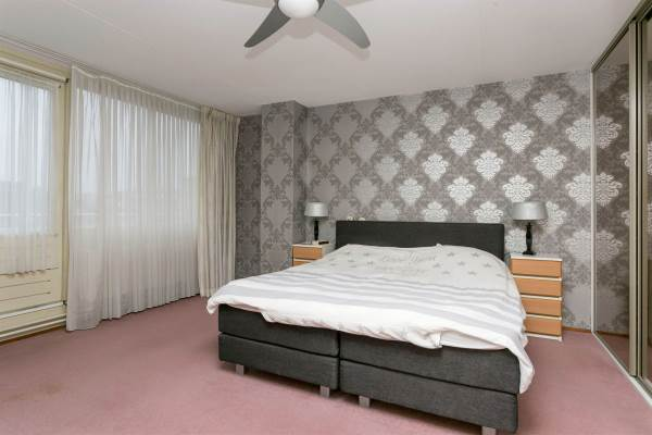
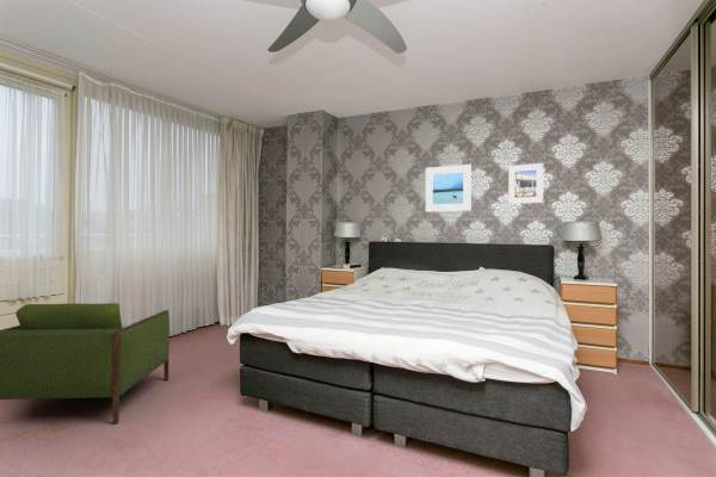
+ armchair (90, 348)
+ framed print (448, 188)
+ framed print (525, 184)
